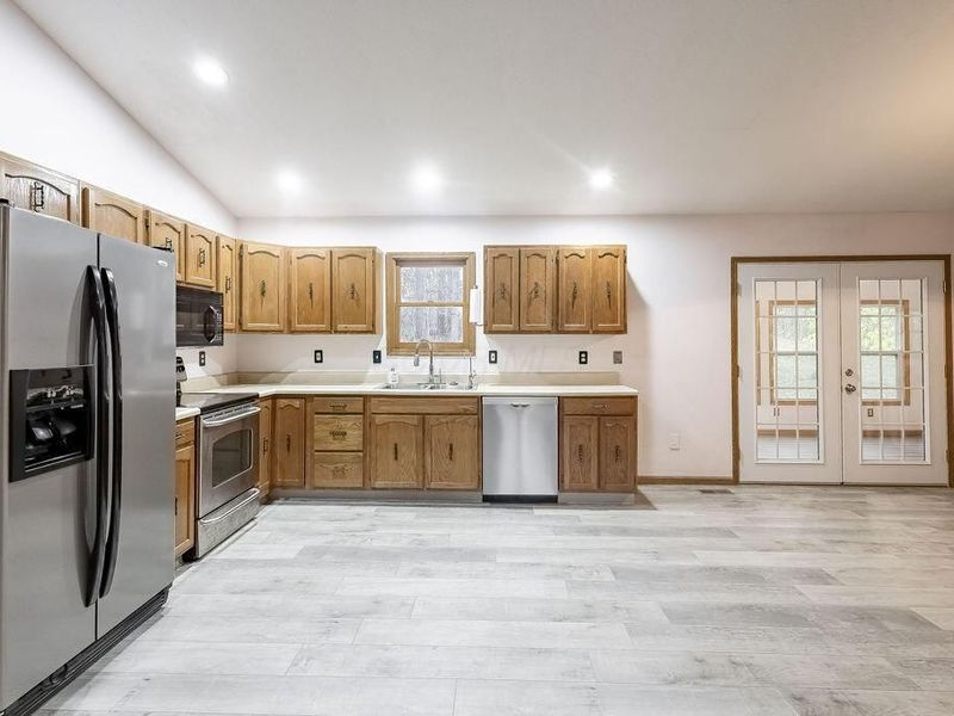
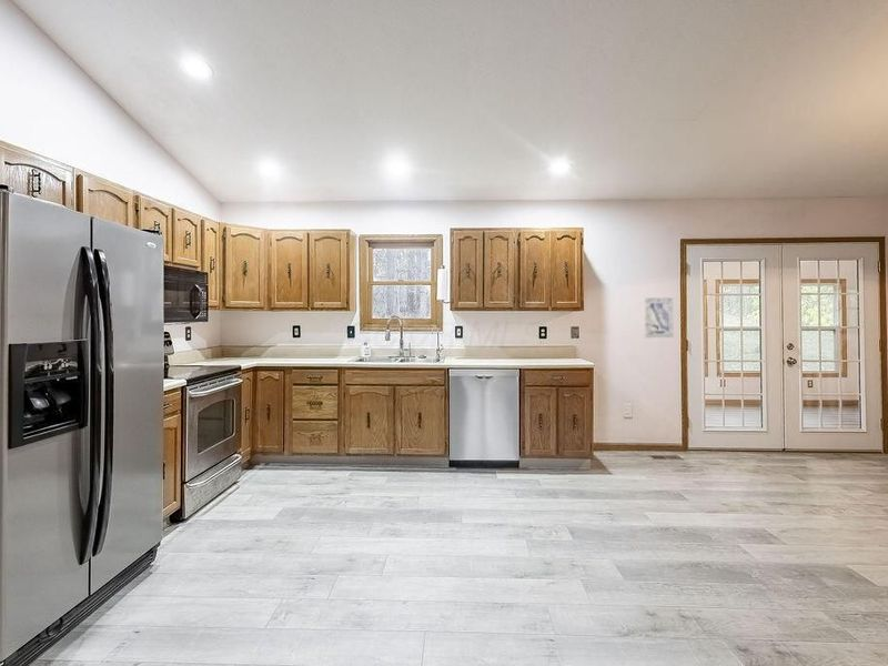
+ wall art (658, 317)
